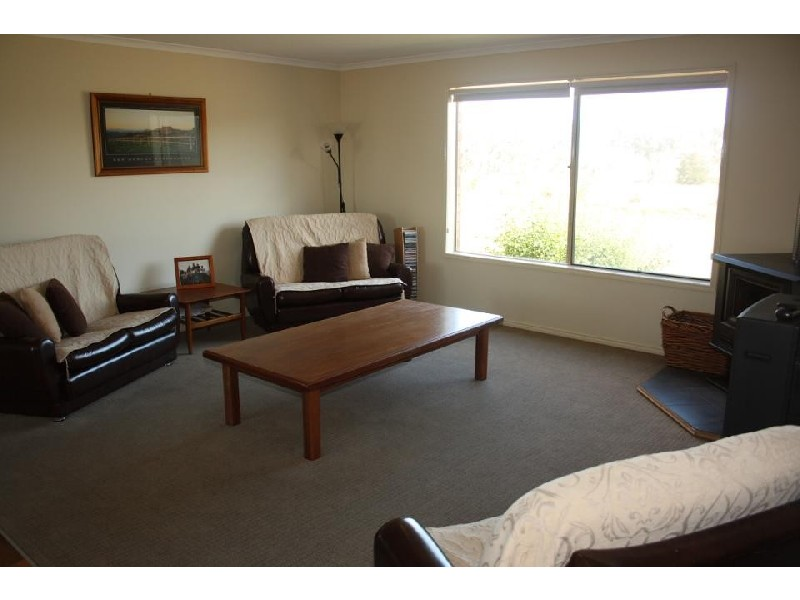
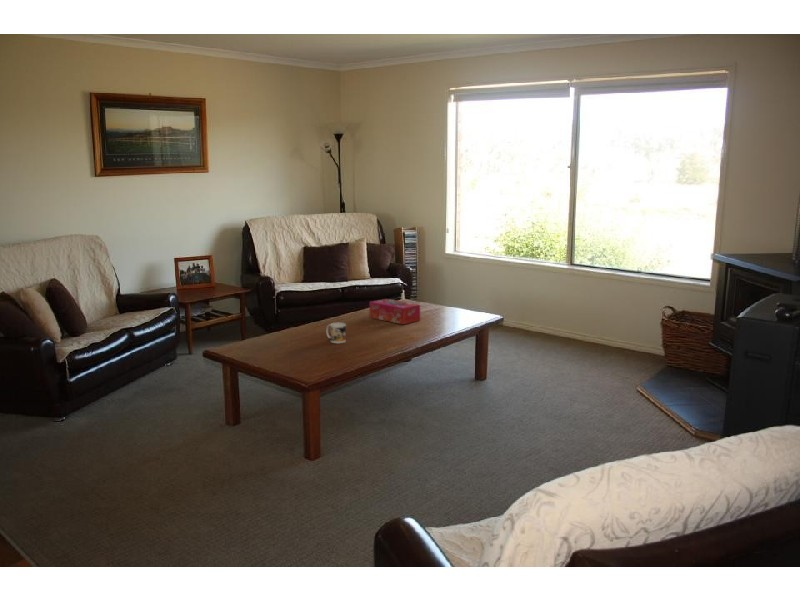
+ tissue box (394, 311)
+ mug (335, 332)
